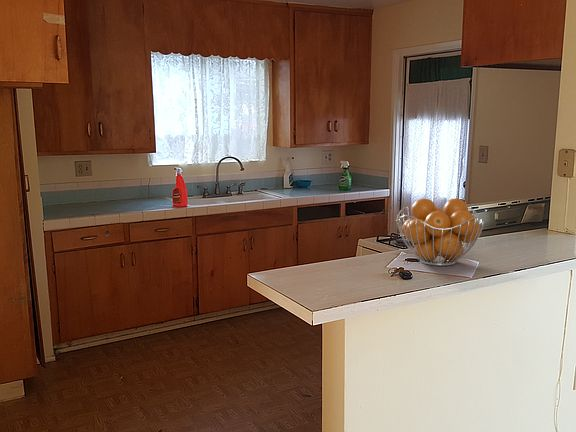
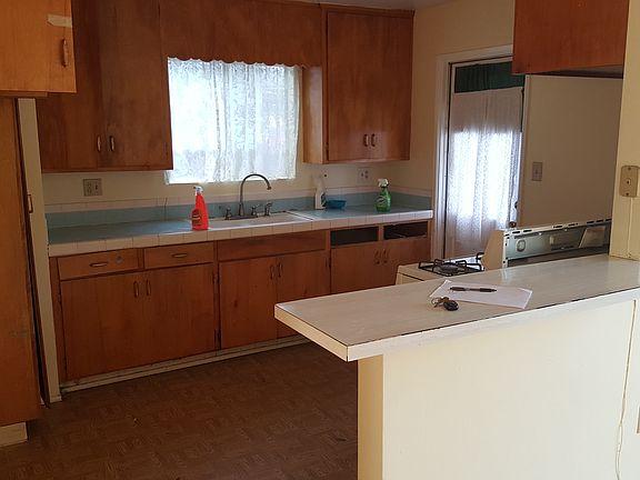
- fruit basket (438, 230)
